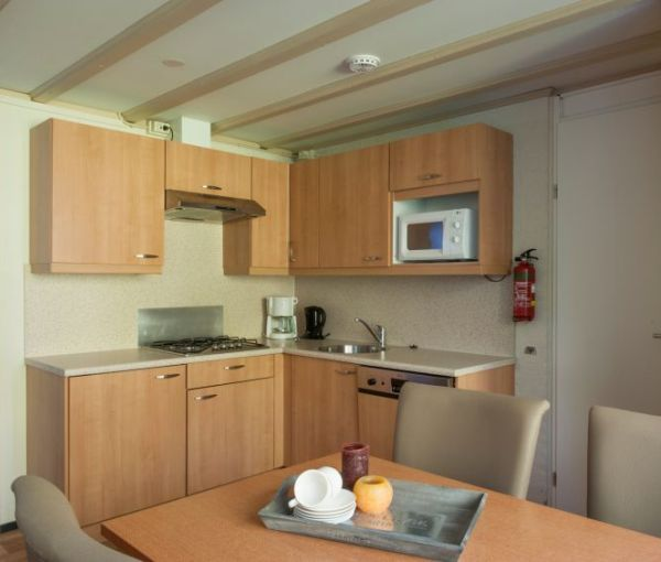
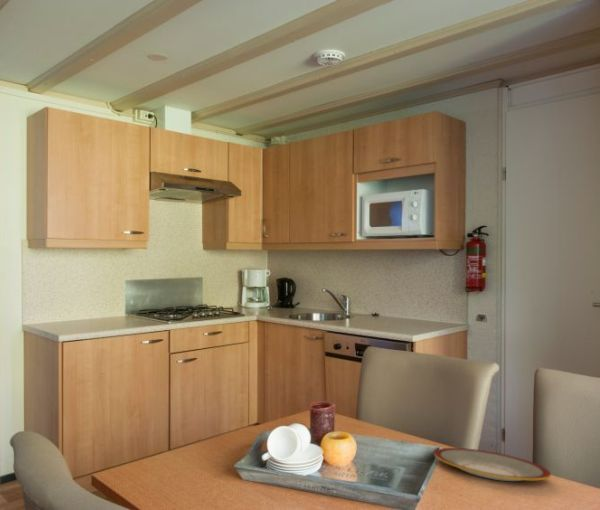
+ plate (489, 467)
